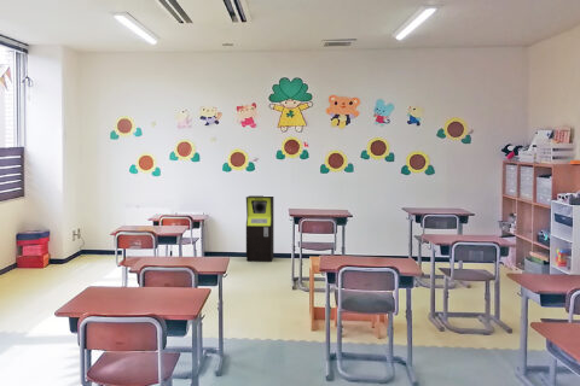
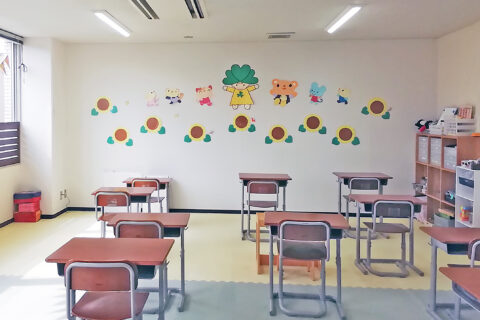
- storage cabinet (260, 228)
